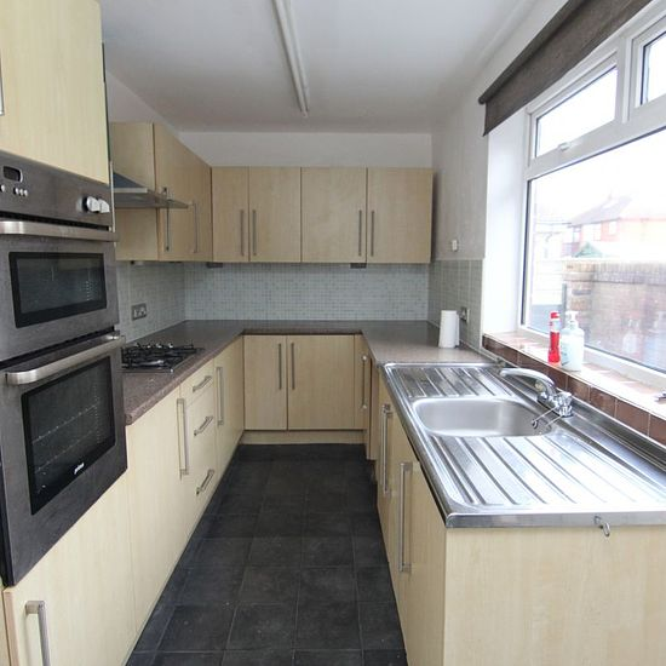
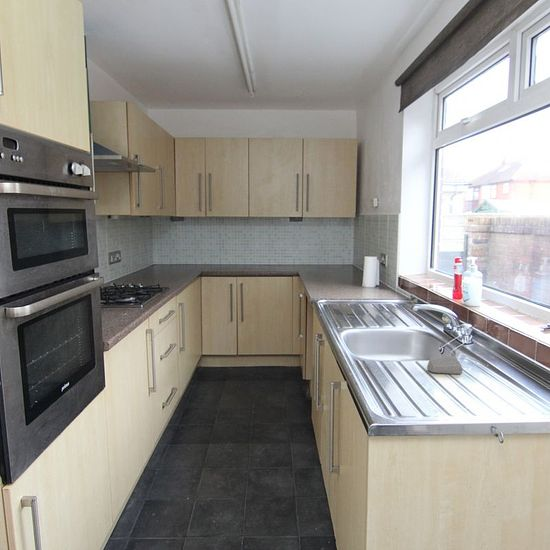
+ soap bar (443, 364)
